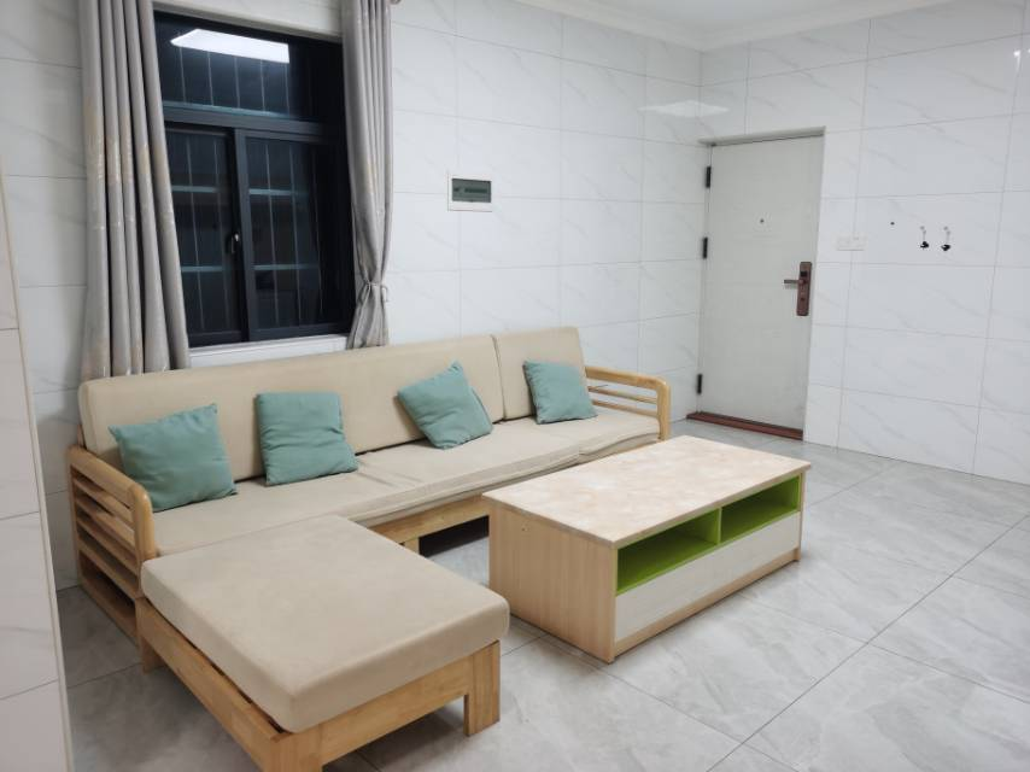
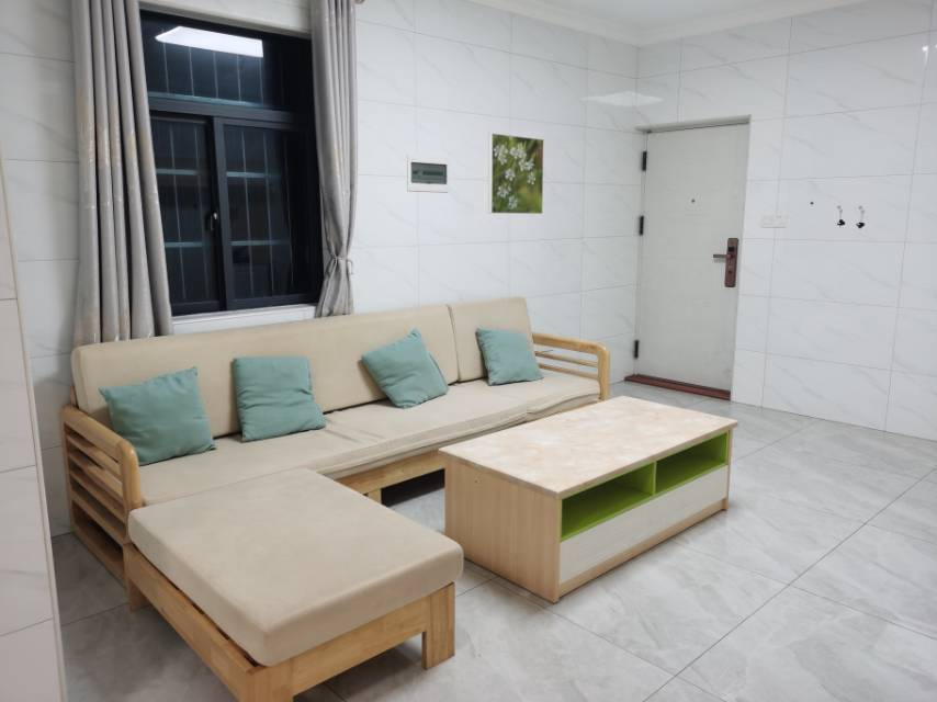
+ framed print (516, 174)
